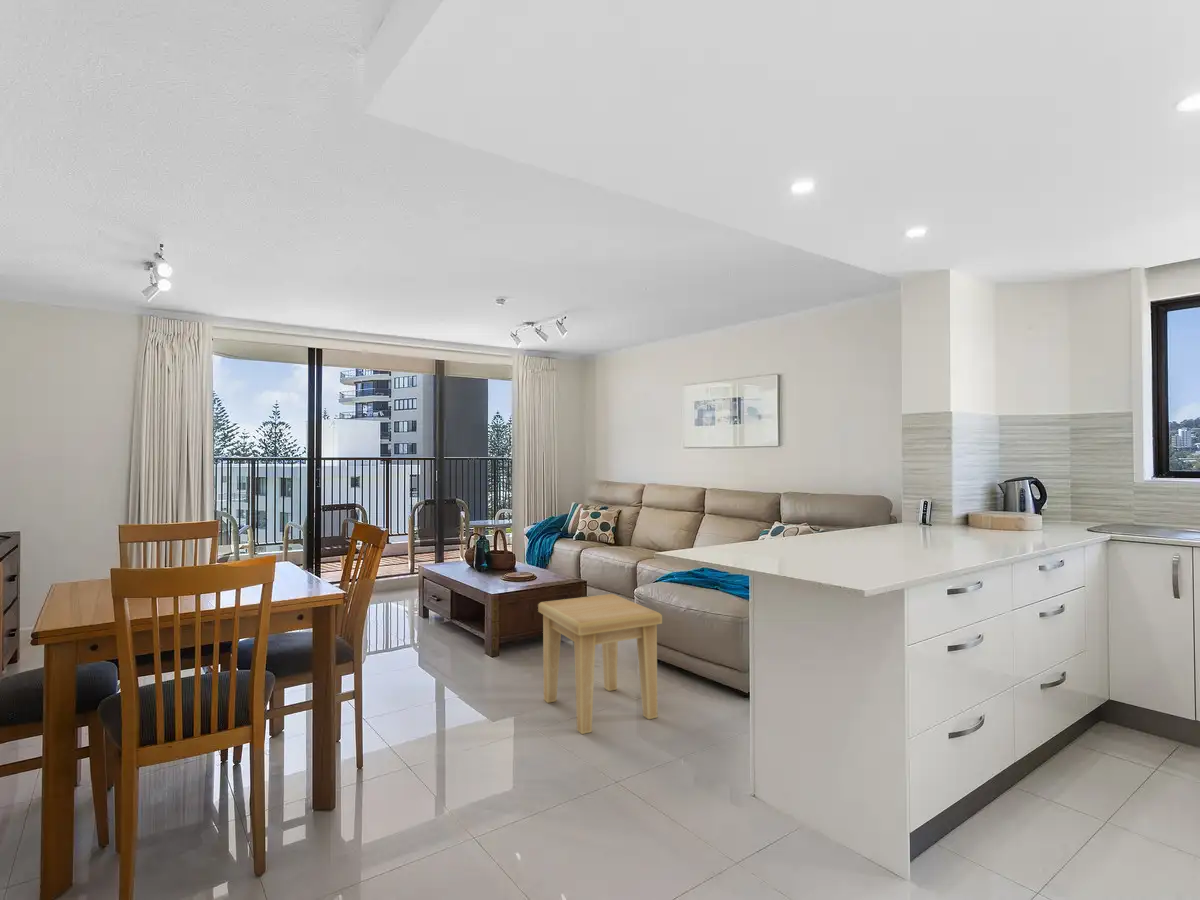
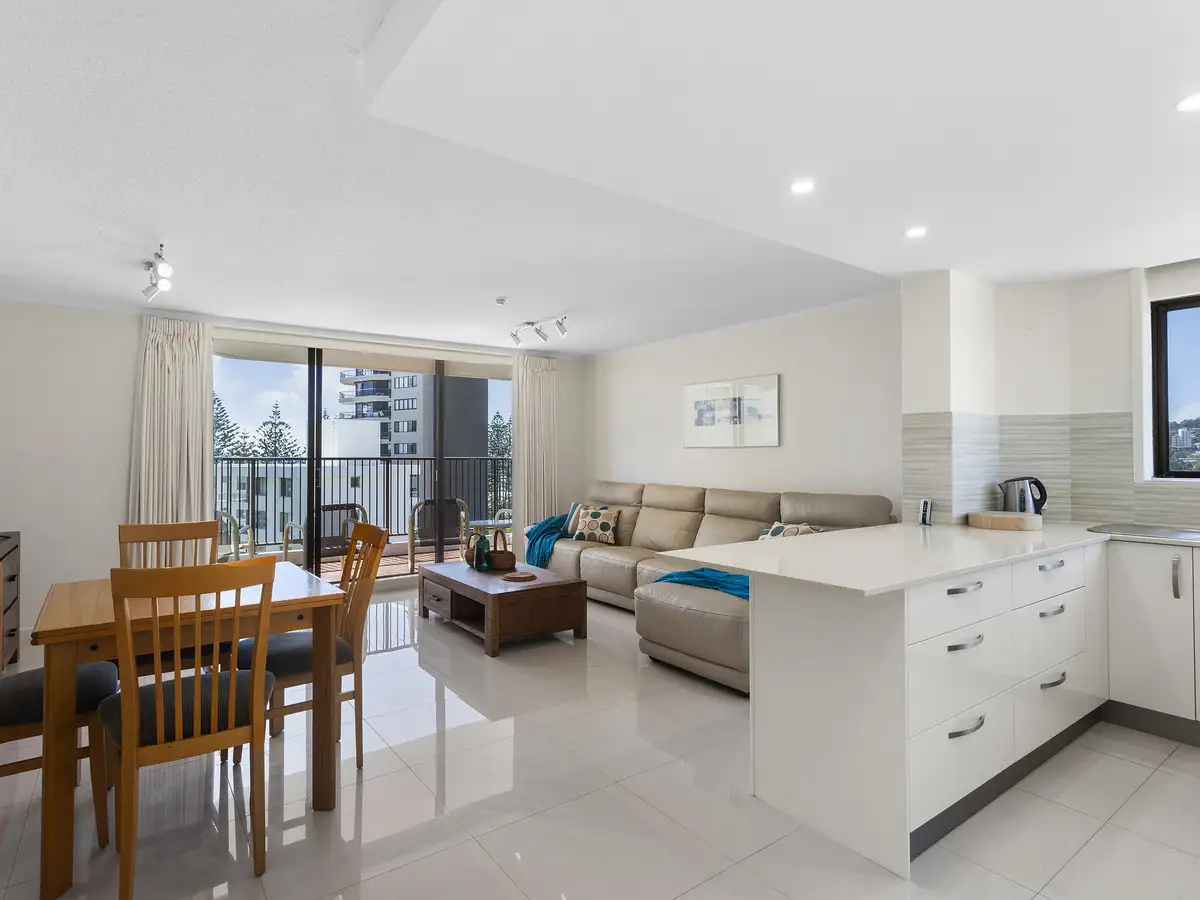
- side table (594, 657)
